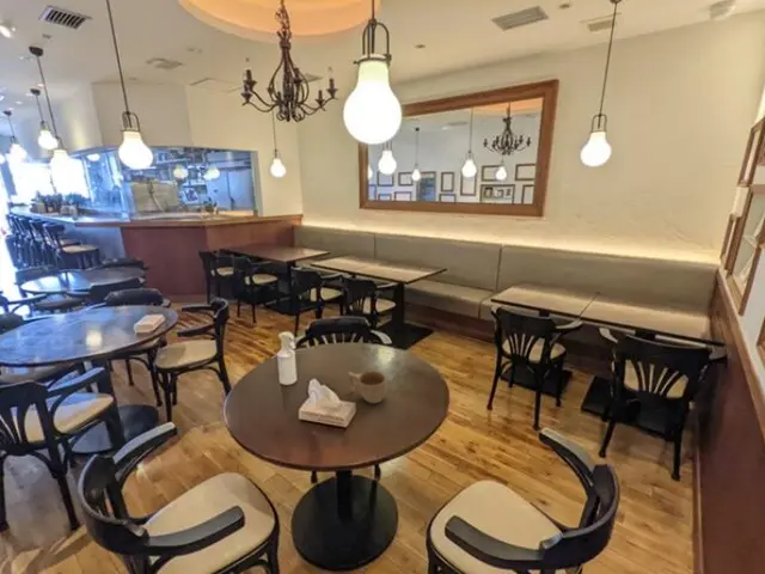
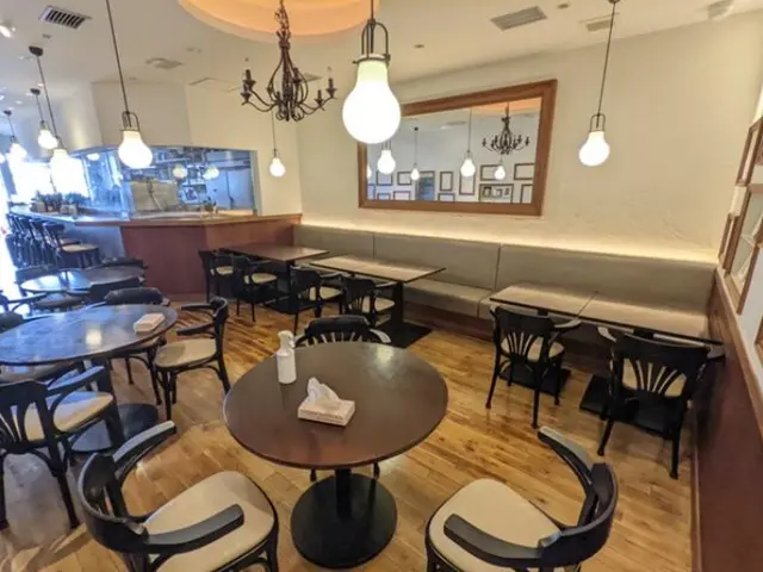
- cup (367, 386)
